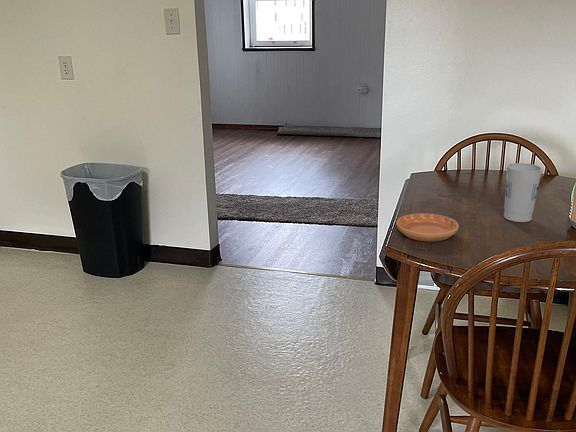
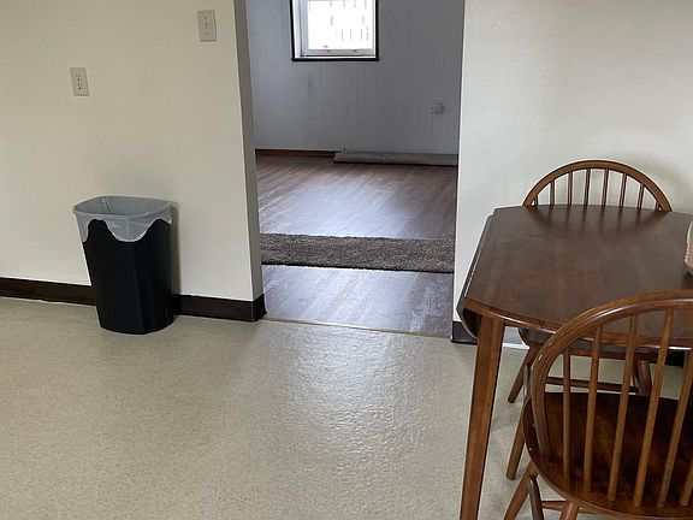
- saucer (426, 227)
- cup (520, 193)
